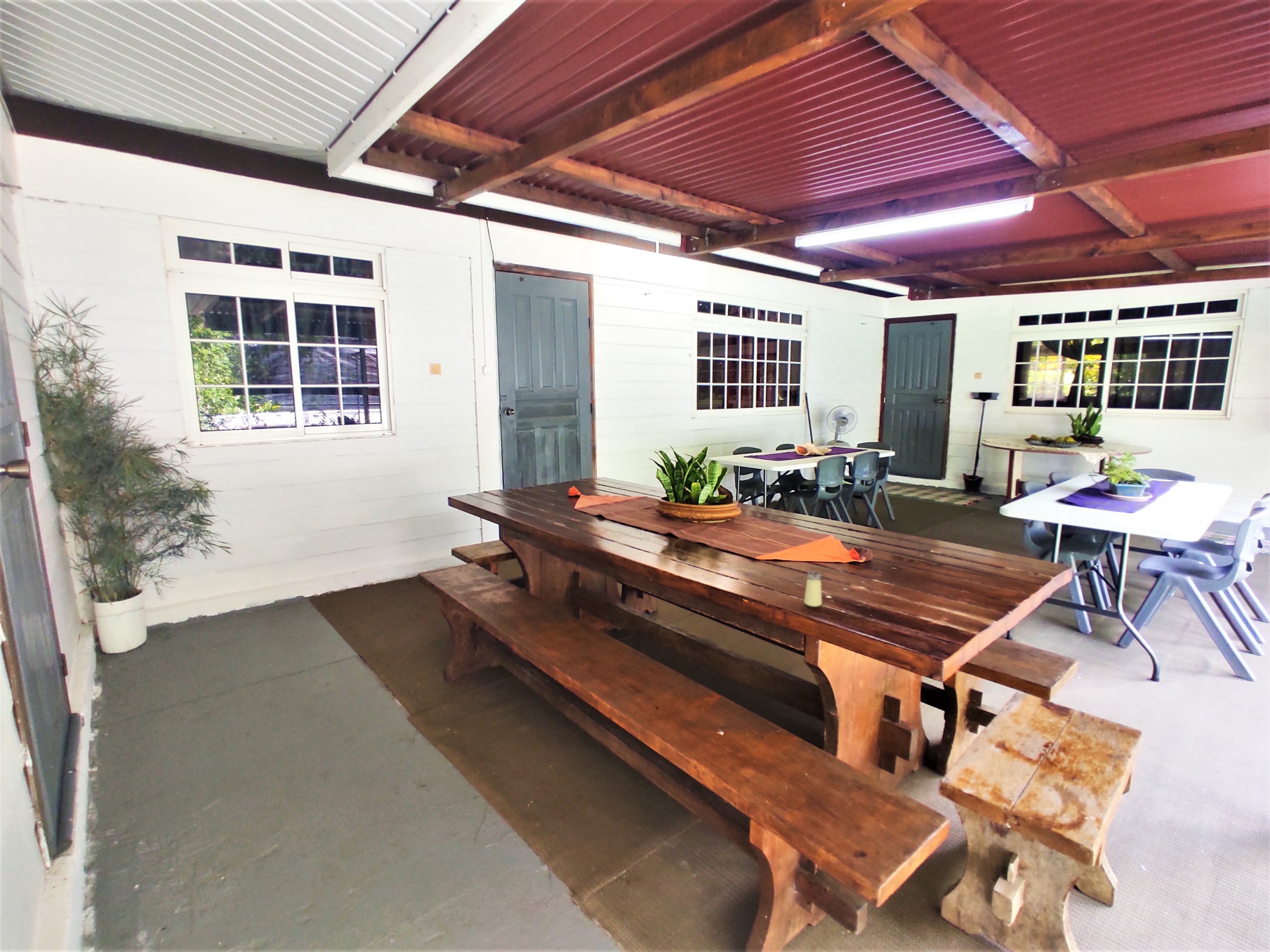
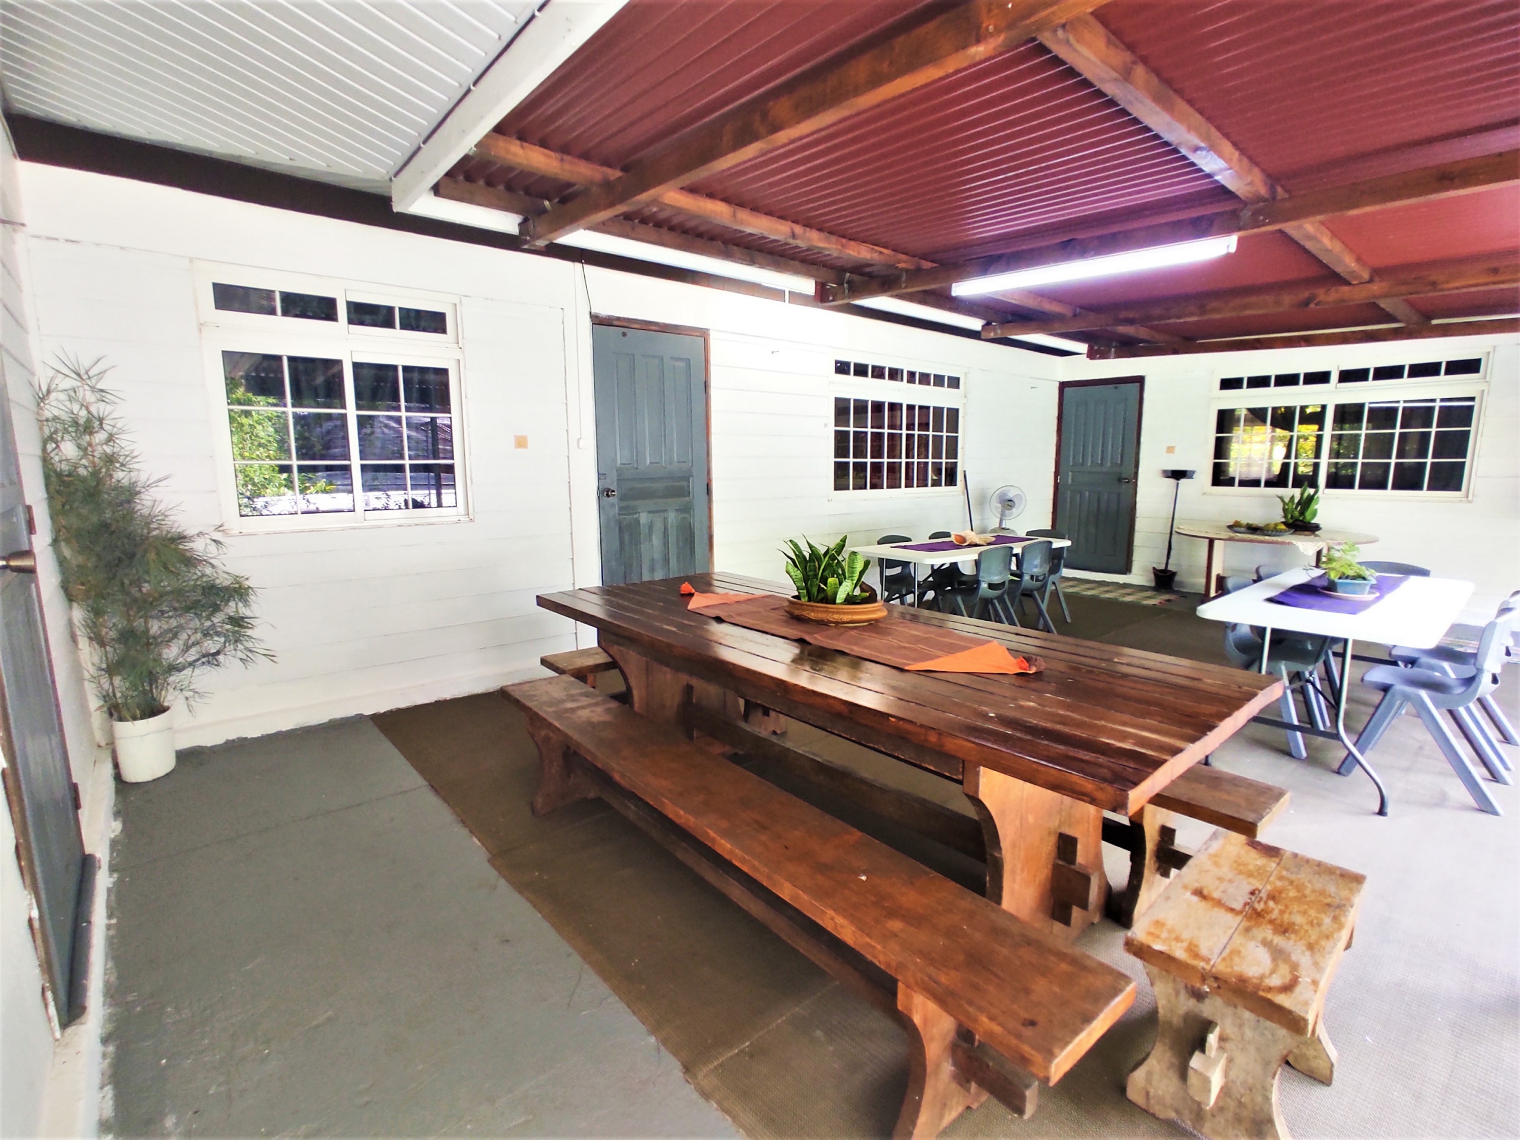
- saltshaker (814, 588)
